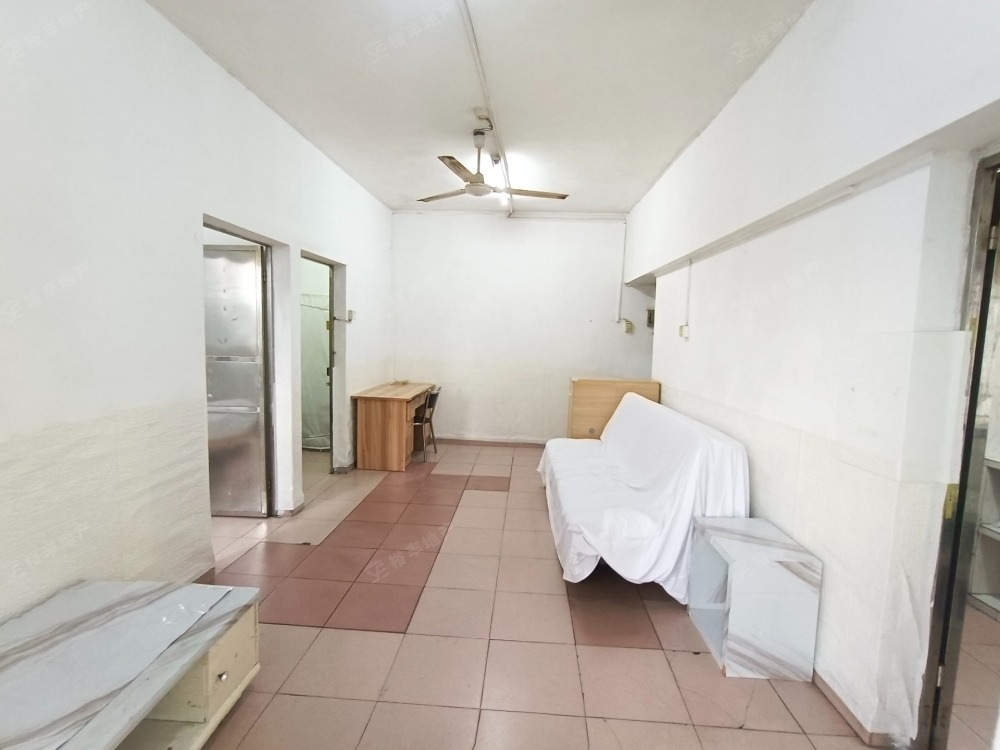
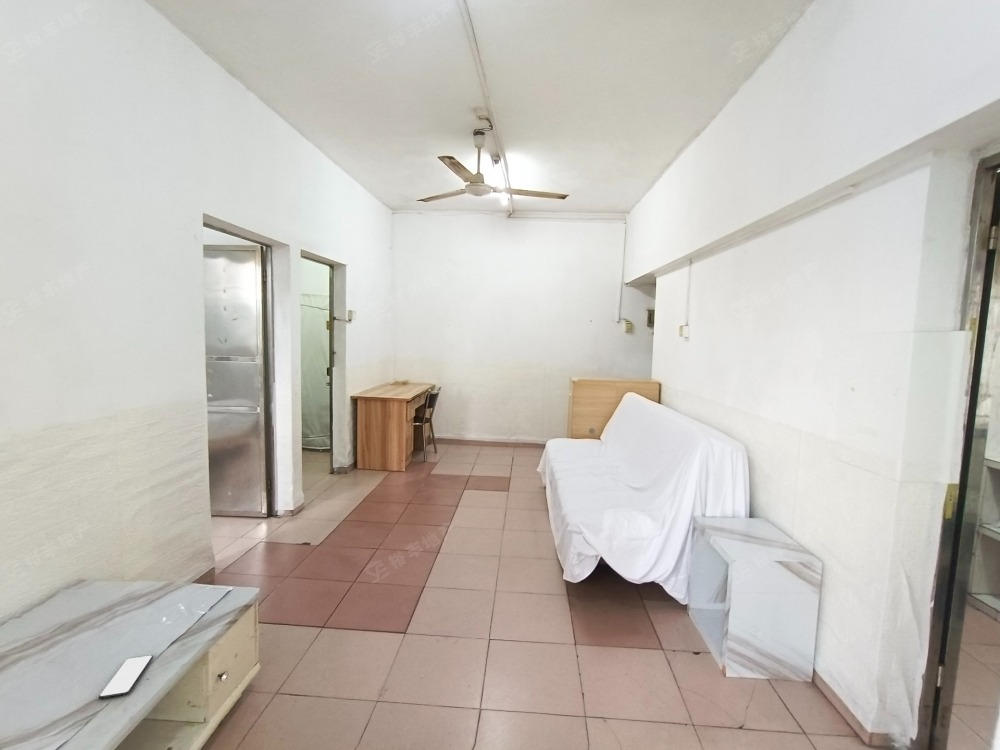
+ smartphone (127, 675)
